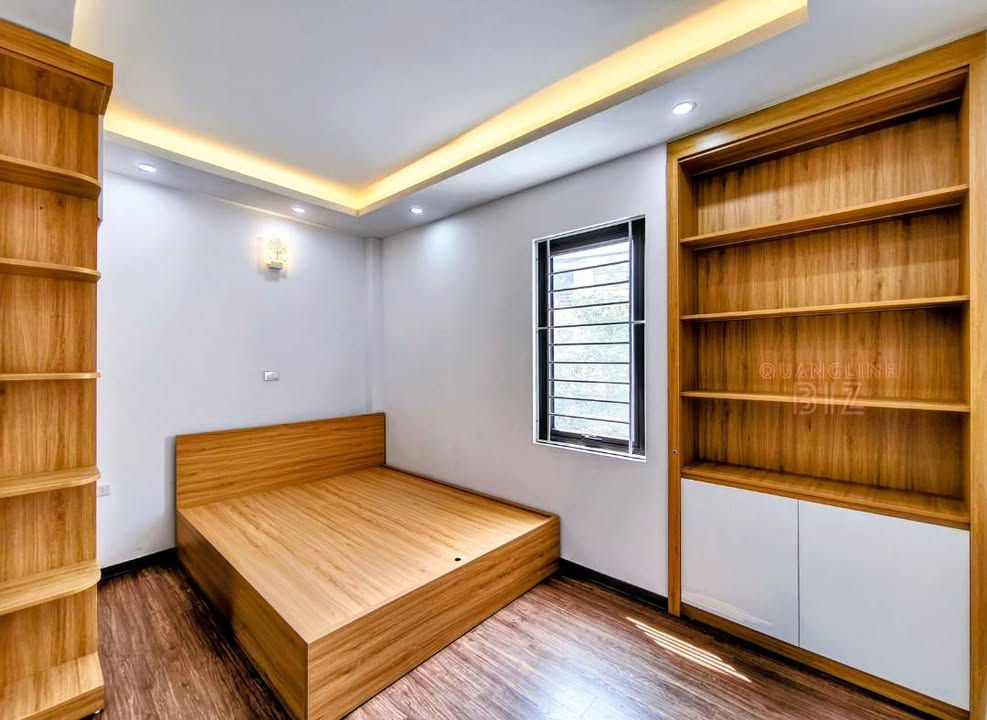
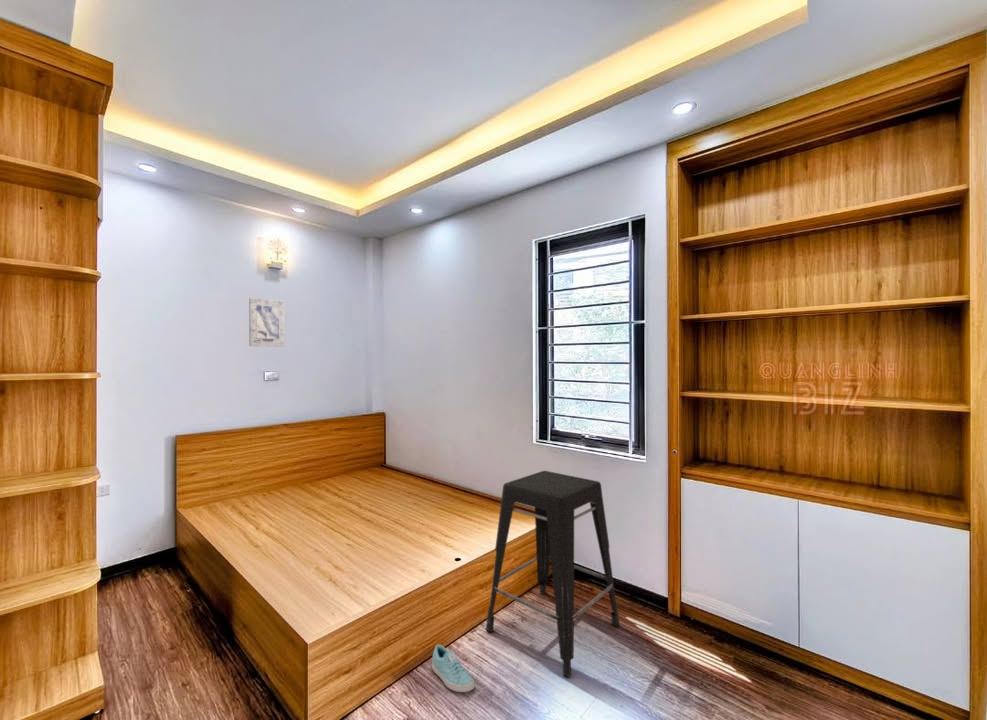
+ stool (552, 554)
+ wall art (267, 322)
+ sneaker (451, 666)
